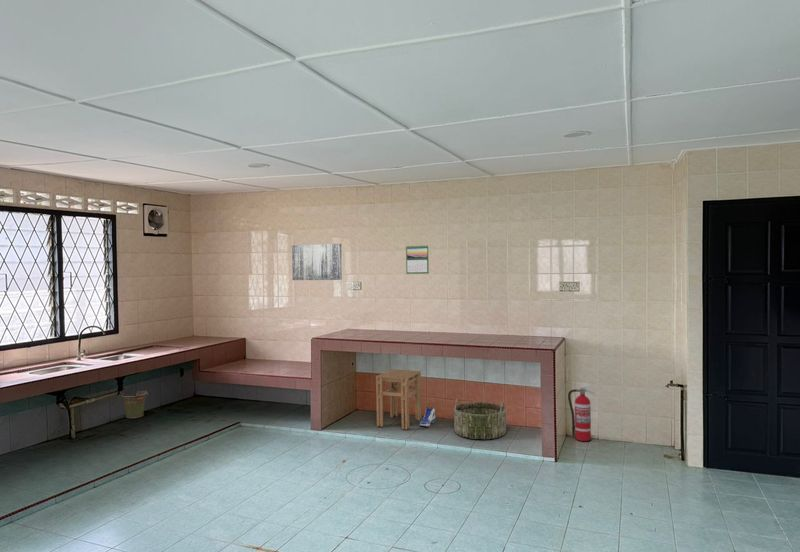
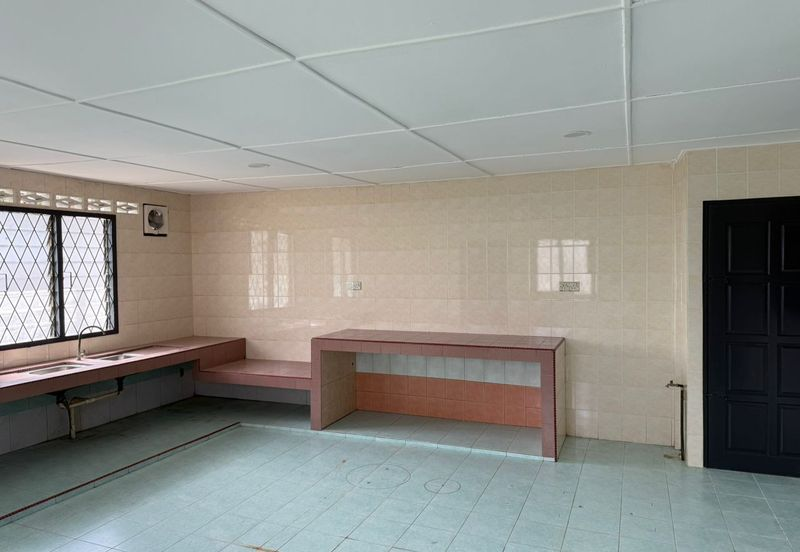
- calendar (417, 259)
- bucket (134, 404)
- fire extinguisher (581, 412)
- basket (479, 415)
- stool (397, 398)
- sneaker (427, 415)
- wall art (316, 262)
